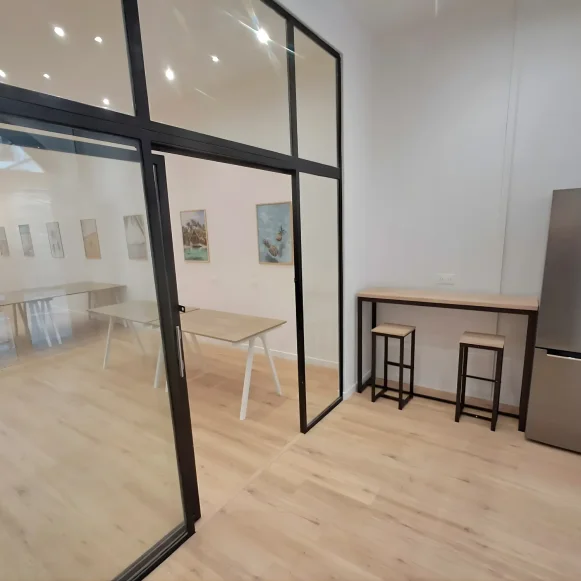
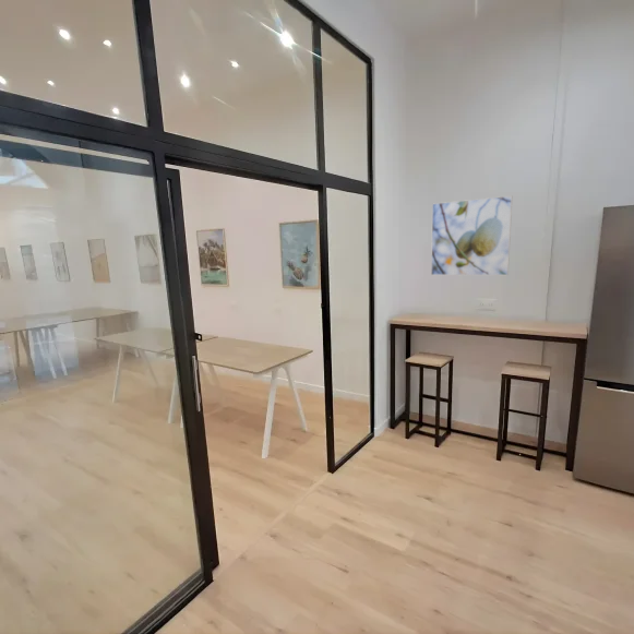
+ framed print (468, 238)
